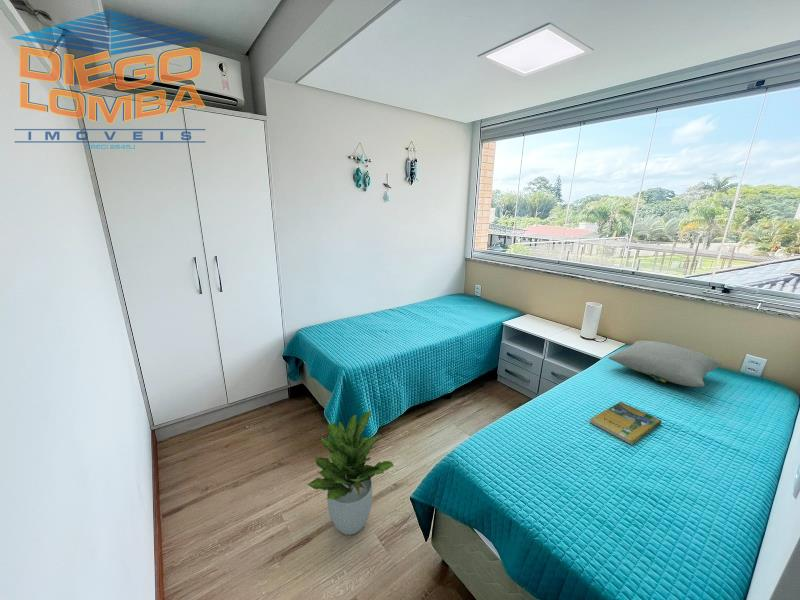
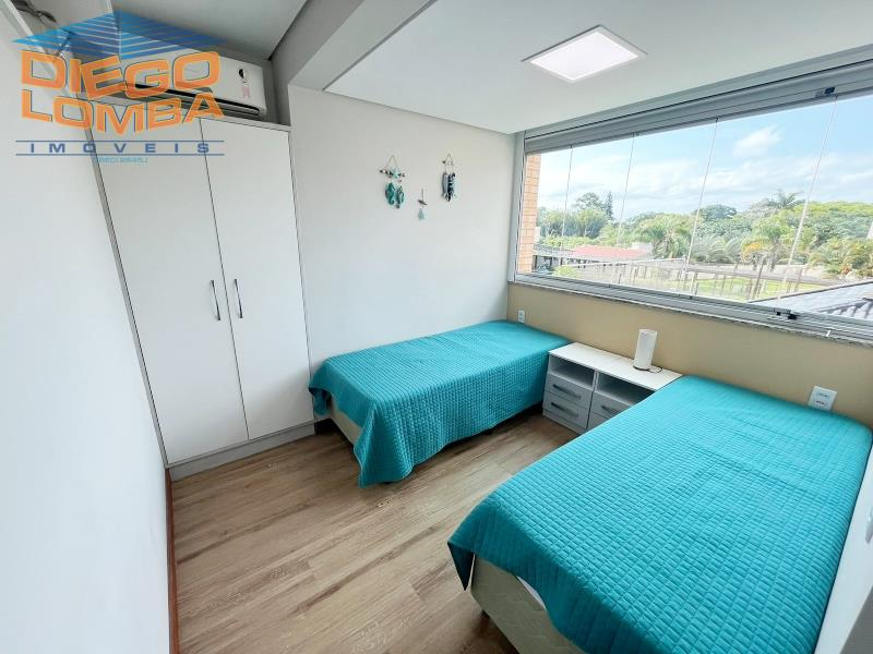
- potted plant (351, 469)
- booklet (625, 421)
- pillow (664, 360)
